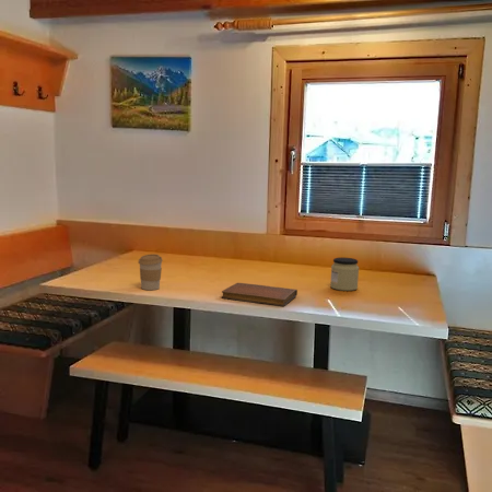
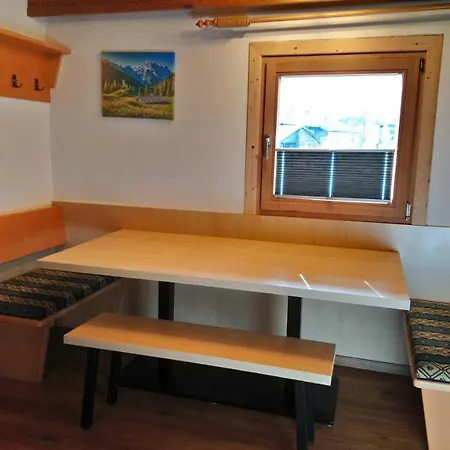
- notebook (259, 293)
- coffee cup (150, 271)
- jar (344, 273)
